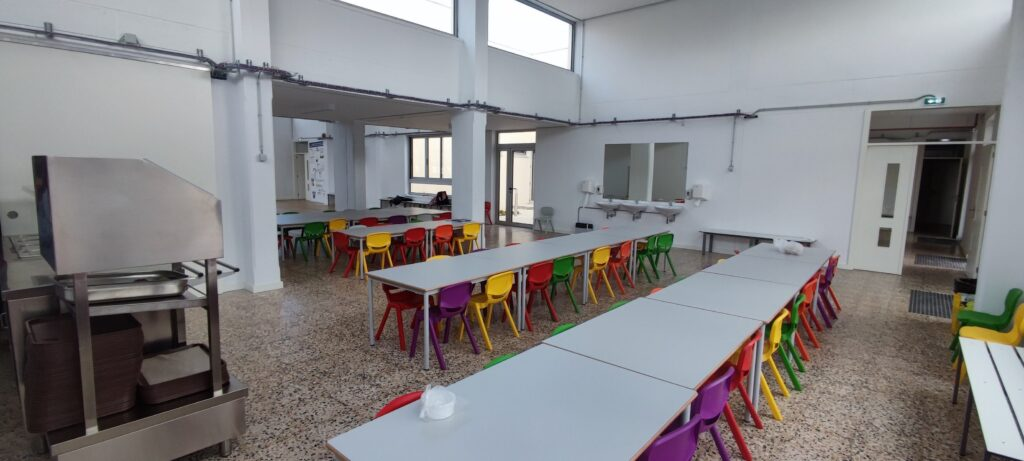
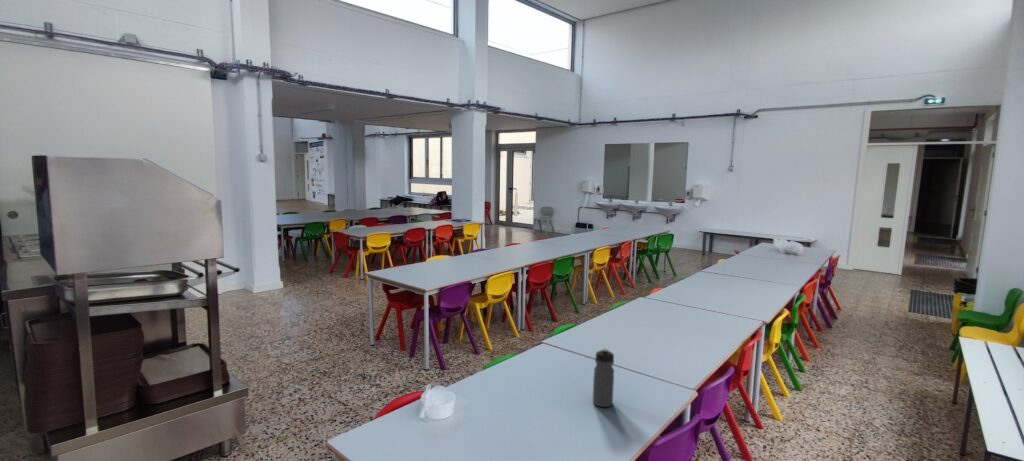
+ water bottle (603, 376)
